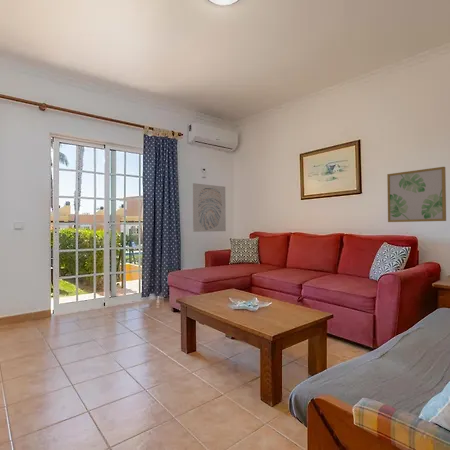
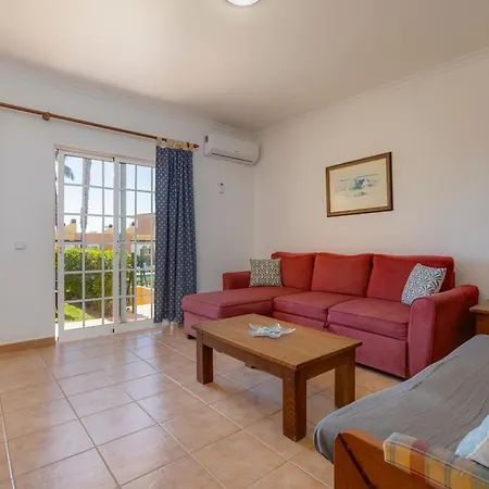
- wall art (415, 196)
- wall art (209, 208)
